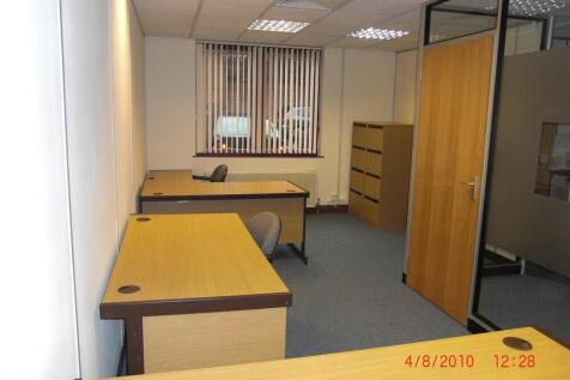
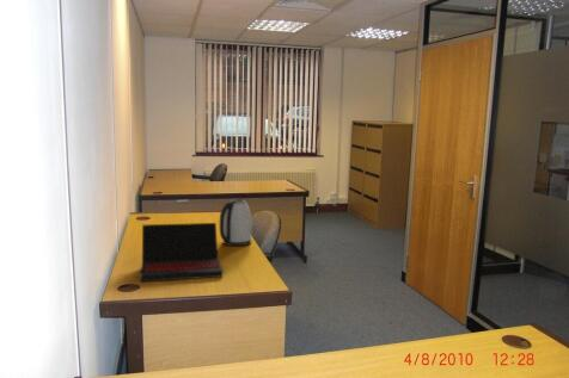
+ kettle (233, 221)
+ laptop (181, 249)
